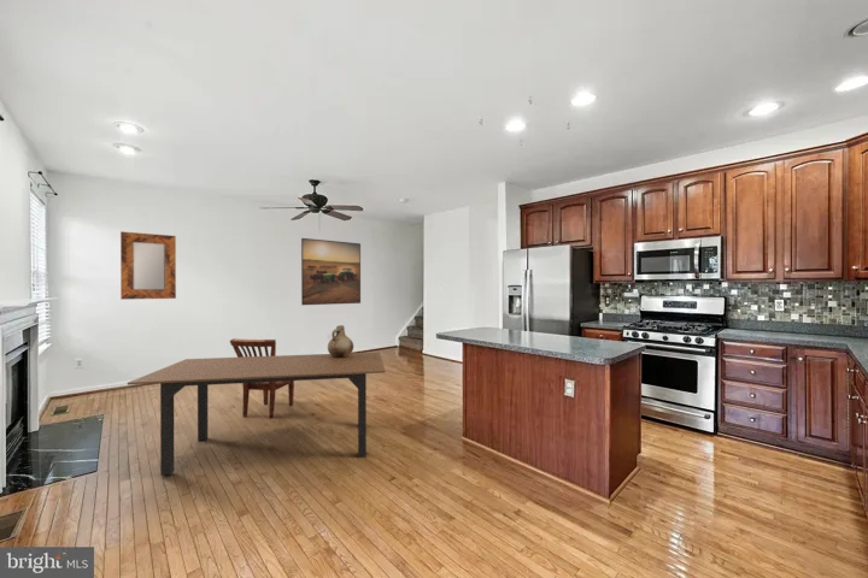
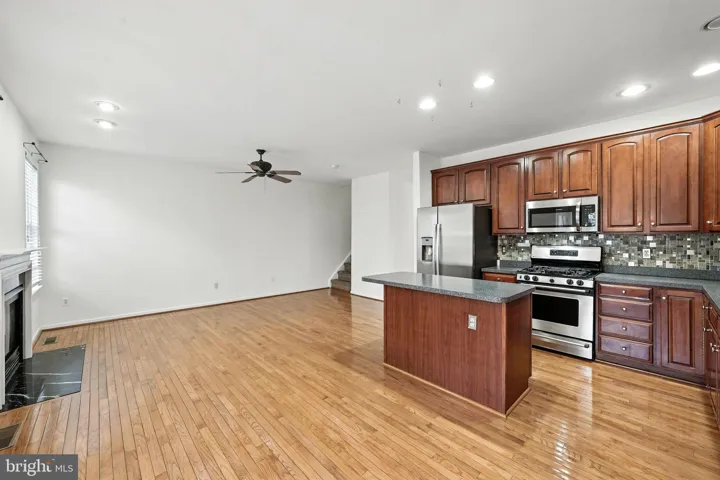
- ceramic jug (340, 341)
- dining table (277, 381)
- home mirror (148, 266)
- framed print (333, 272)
- dining chair (266, 382)
